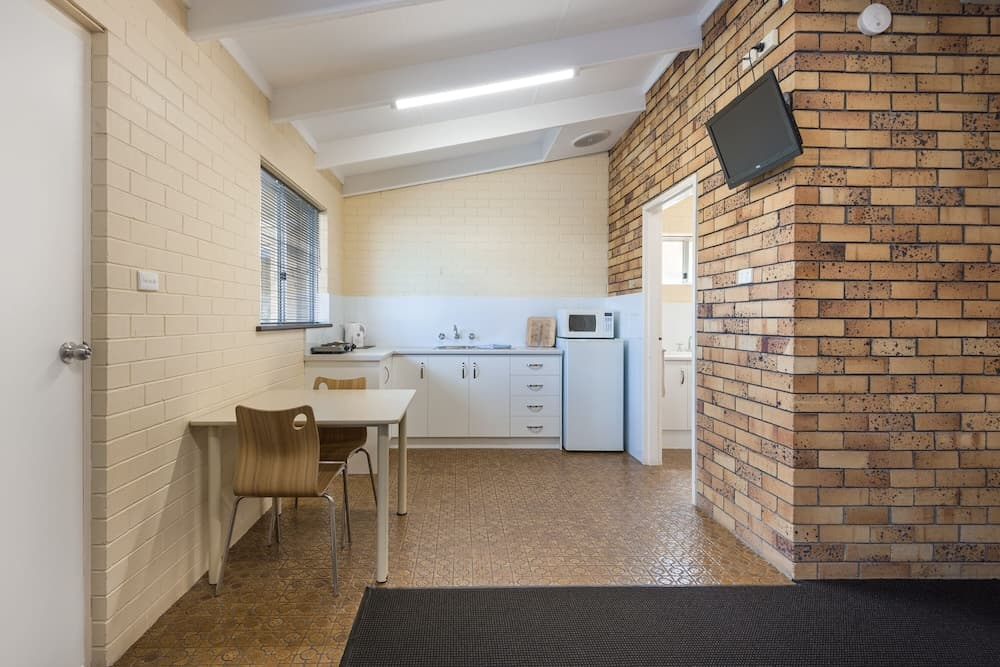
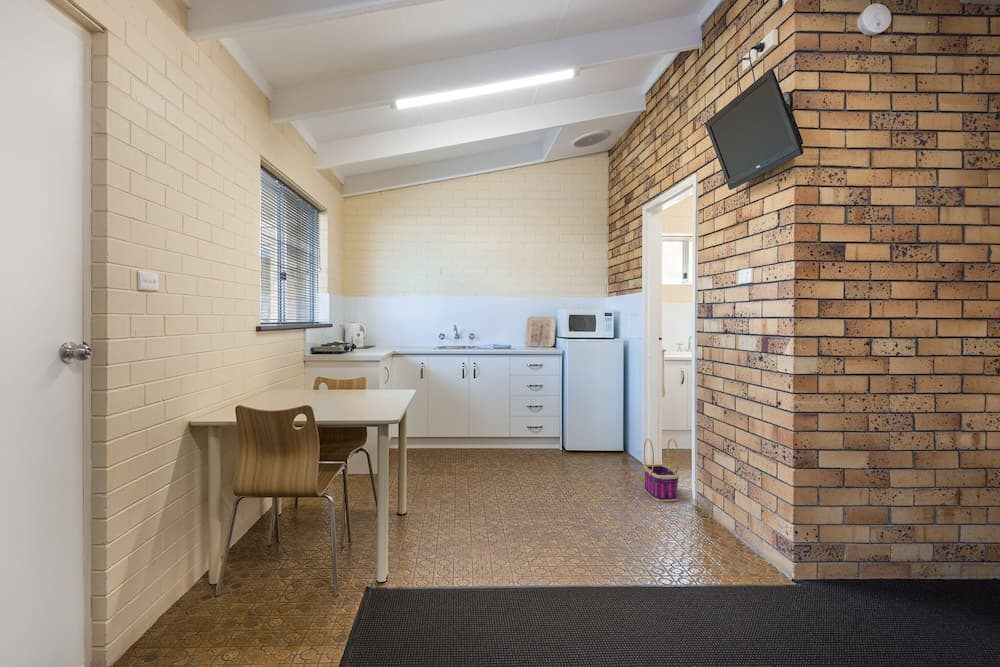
+ basket (660, 467)
